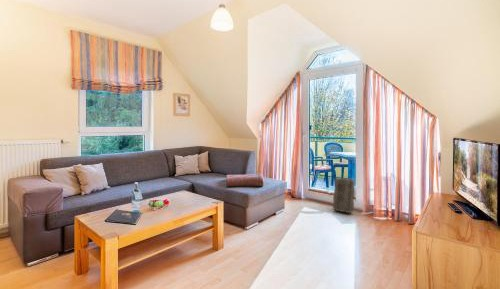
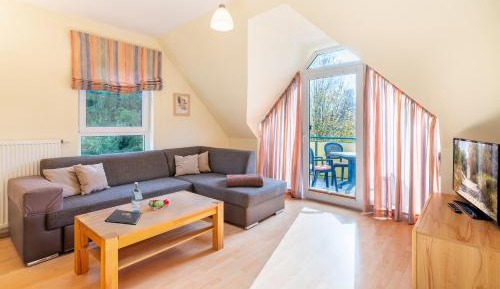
- backpack (343, 194)
